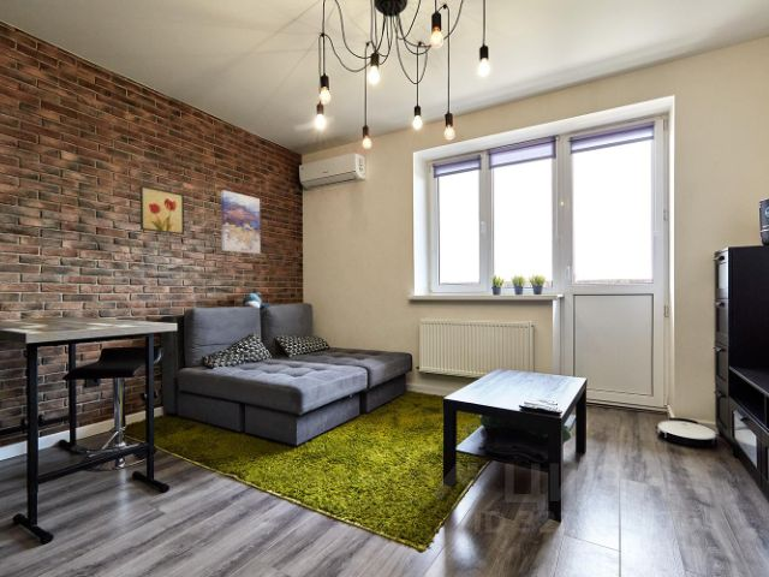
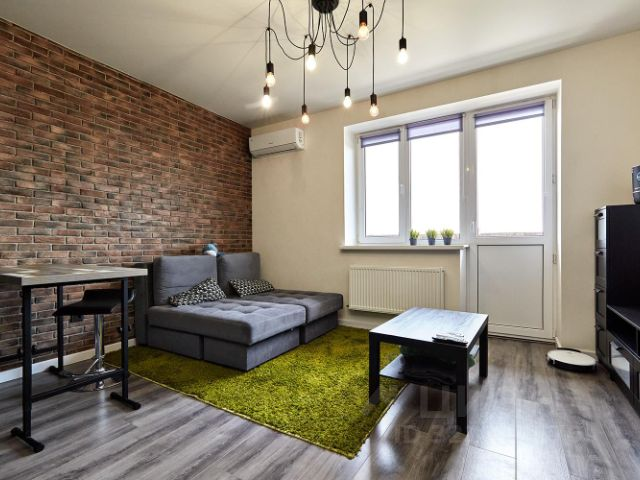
- wall art (162, 210)
- wall art (242, 222)
